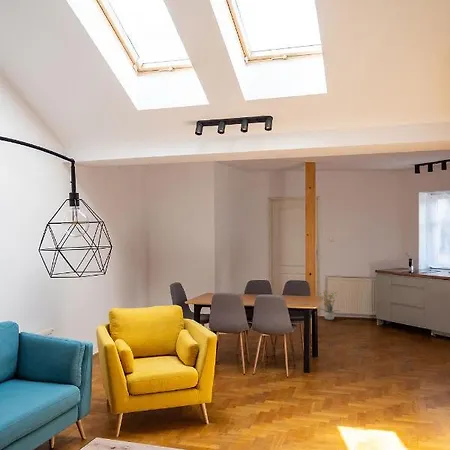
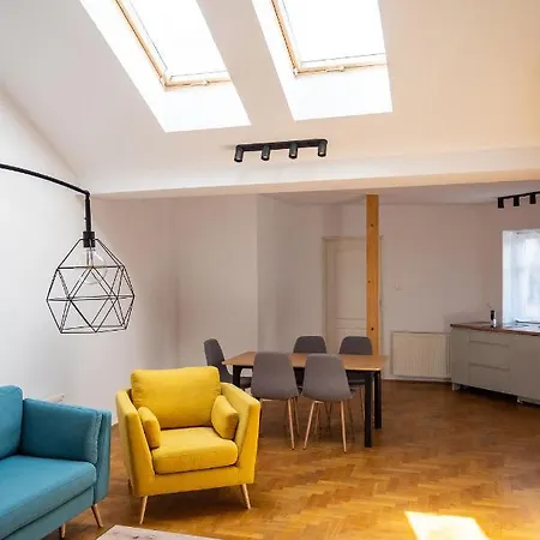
- potted plant (328, 305)
